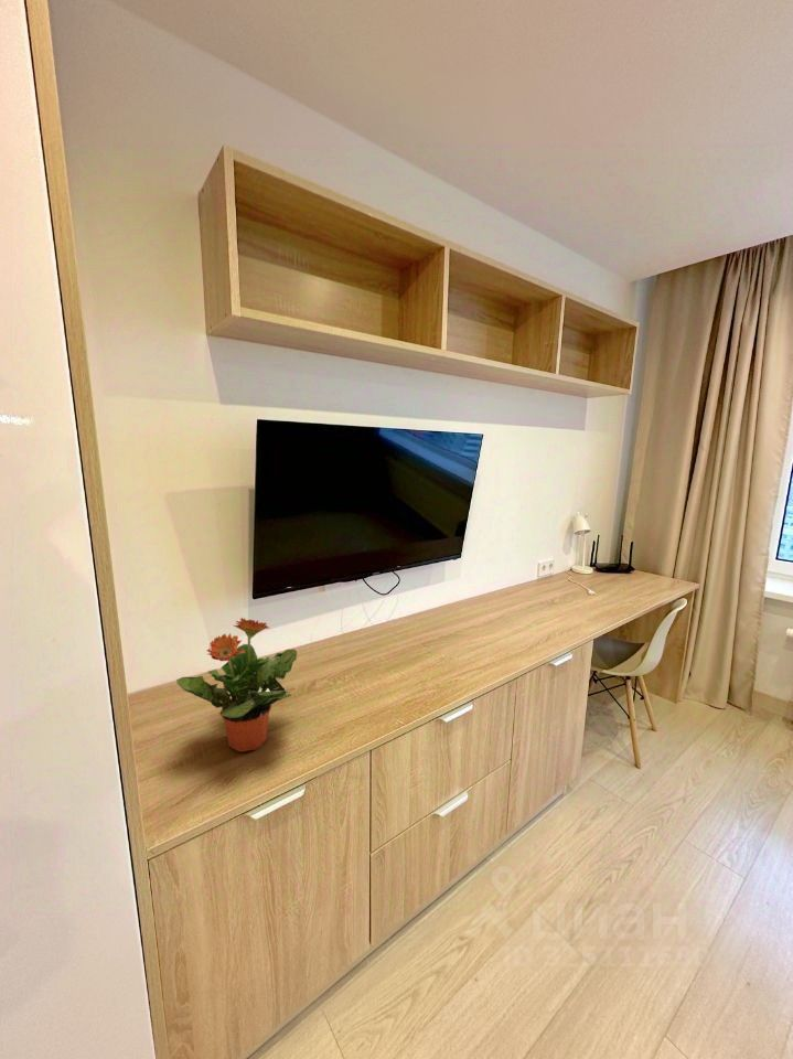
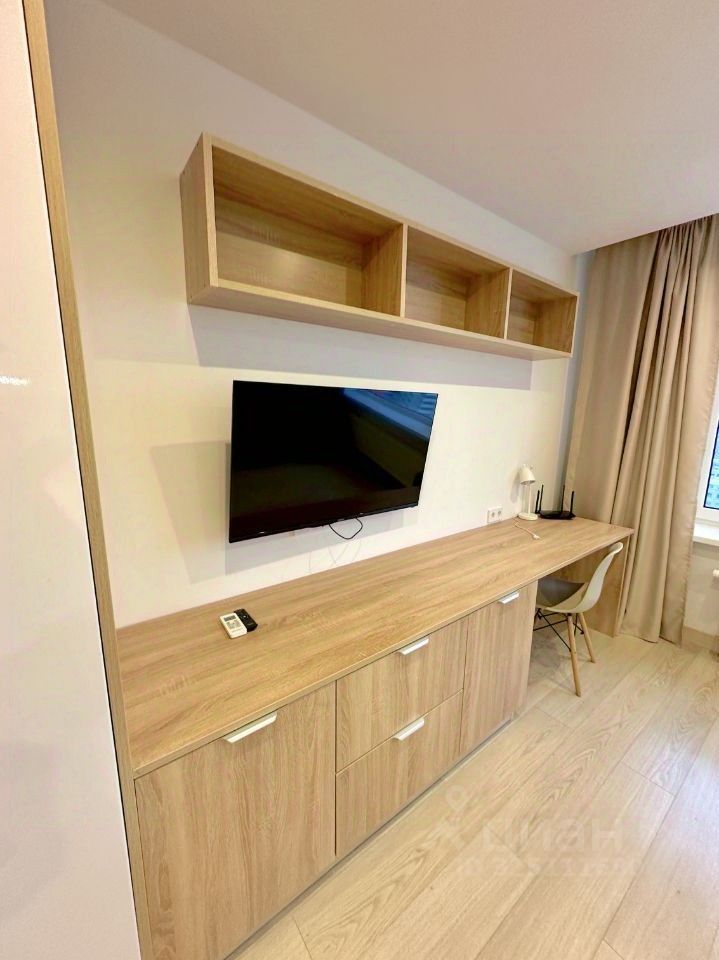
- potted plant (242, 684)
